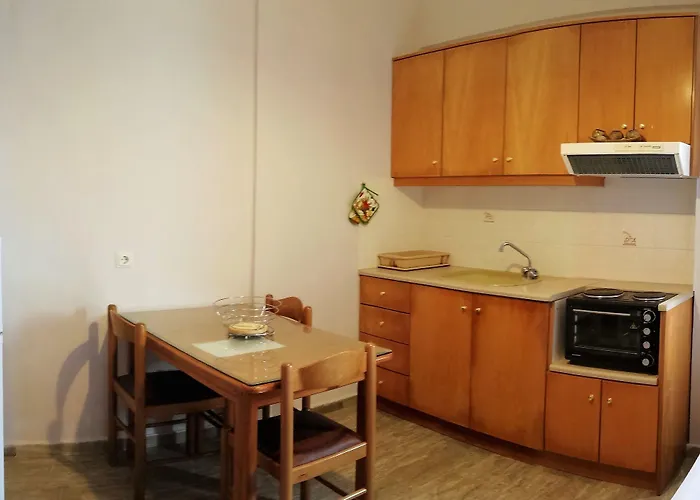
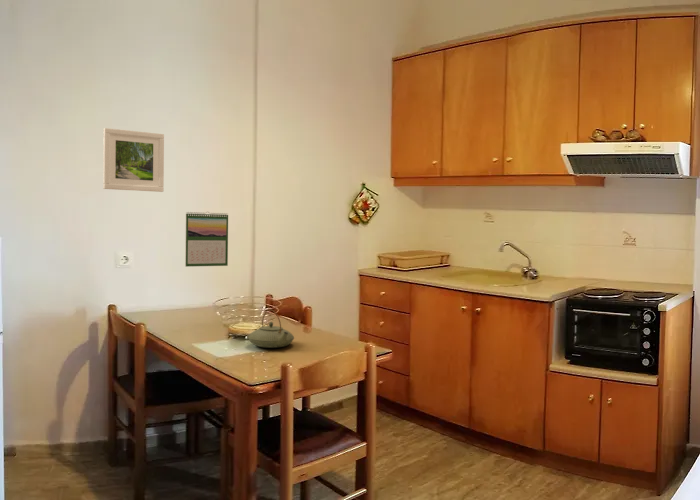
+ calendar (207, 238)
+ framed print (134, 160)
+ teapot (272, 327)
